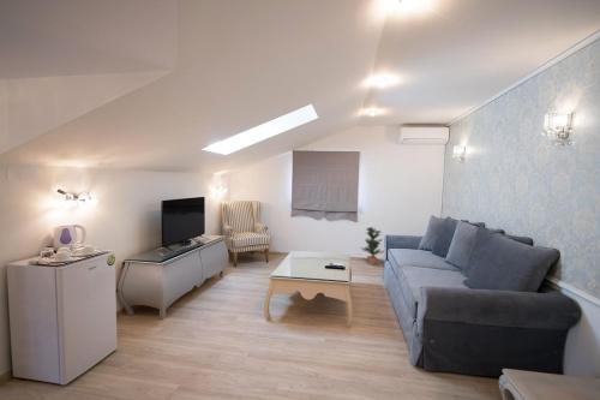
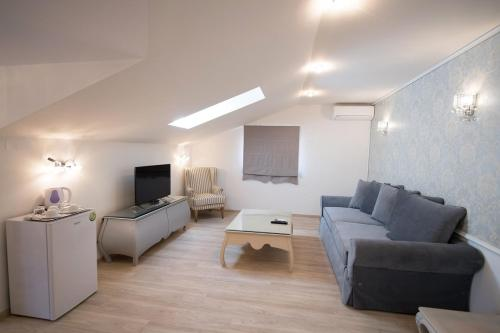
- potted plant (372, 245)
